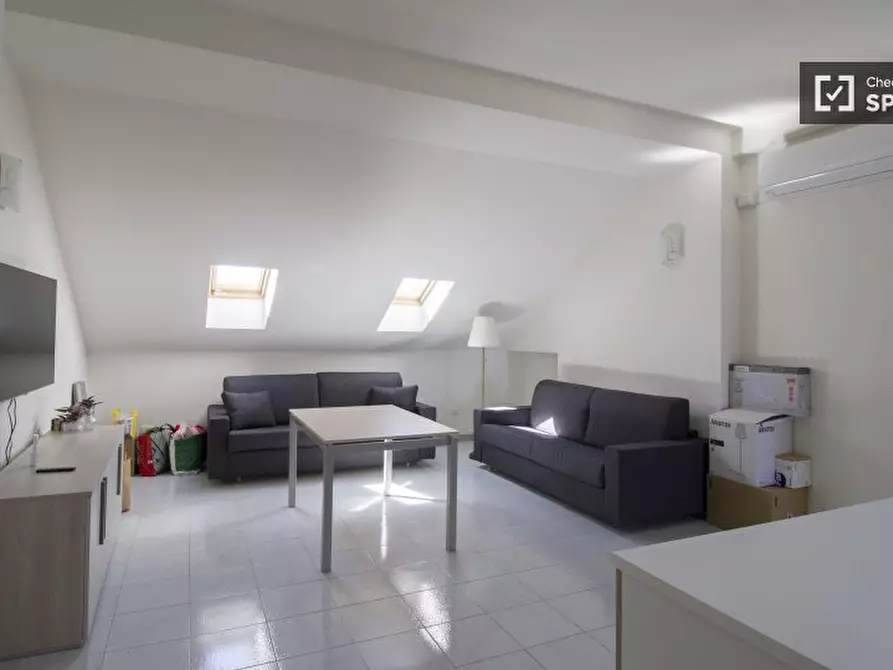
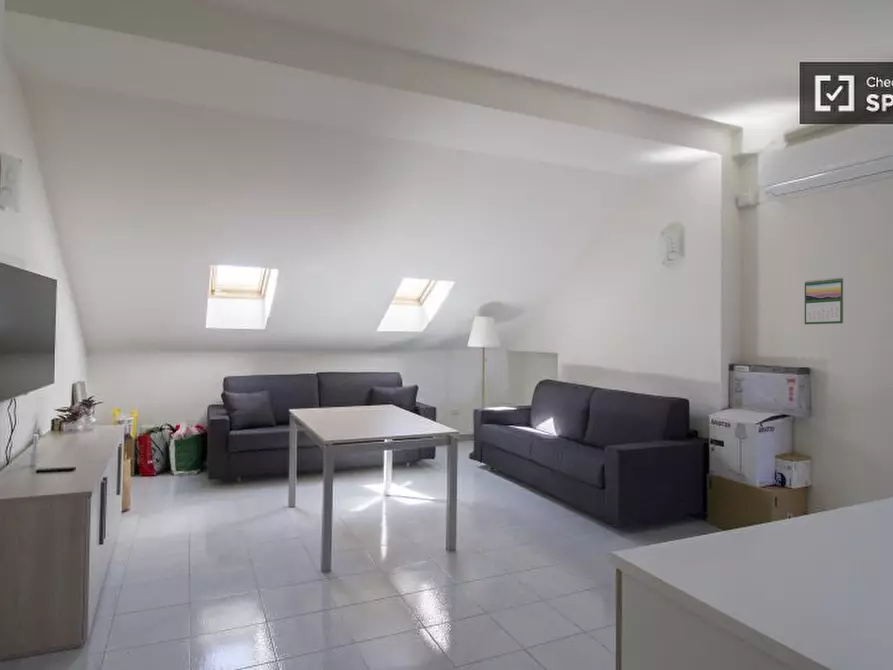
+ calendar (823, 301)
